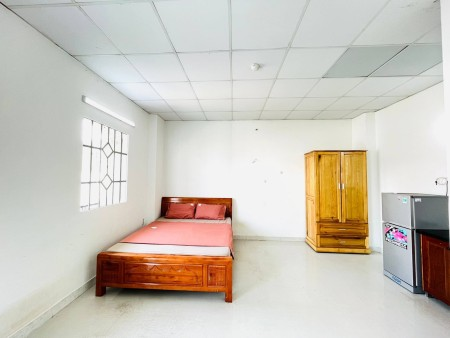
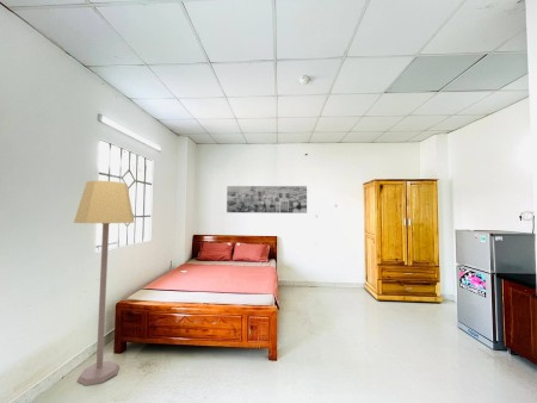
+ wall art (266, 199)
+ lamp (103, 275)
